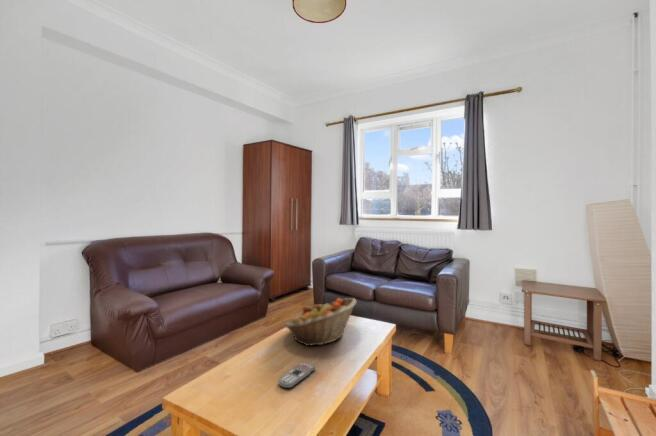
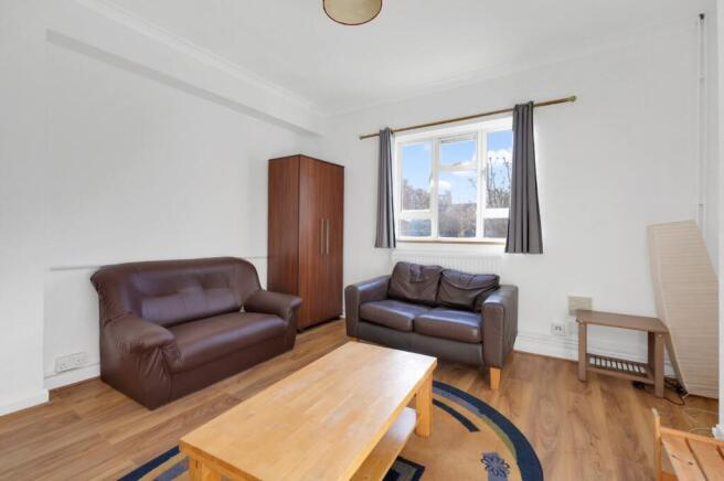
- fruit basket (322, 317)
- remote control (296, 374)
